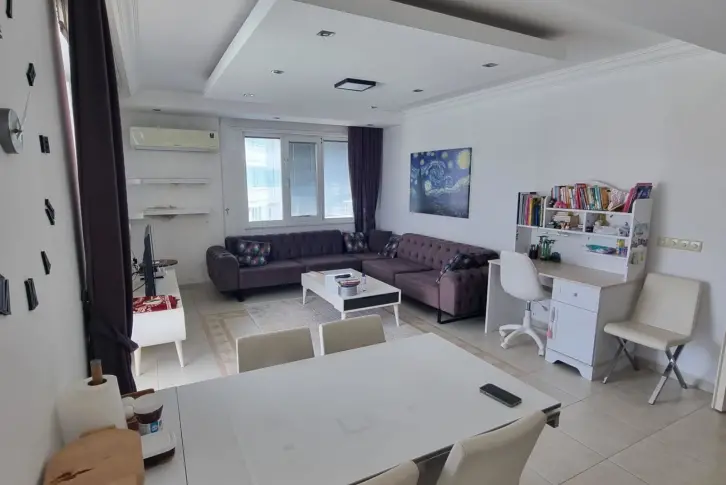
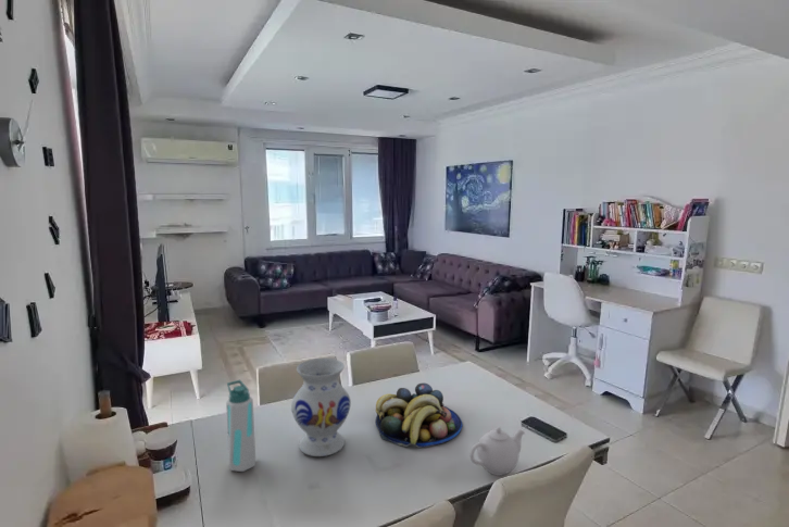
+ water bottle (239, 425)
+ teapot (498, 448)
+ fruit bowl (418, 407)
+ vase (321, 406)
